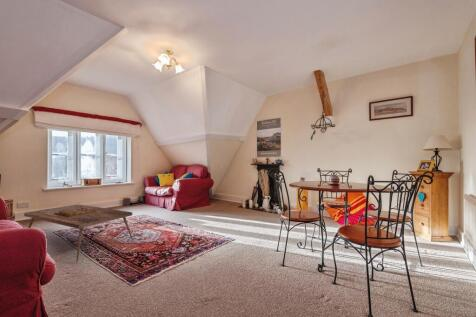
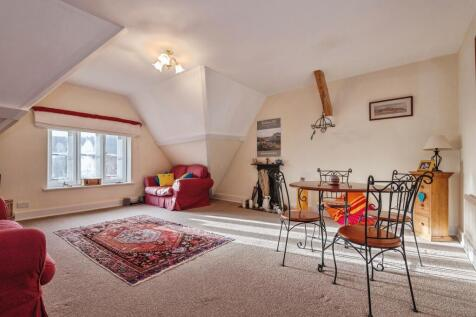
- coffee table (78, 225)
